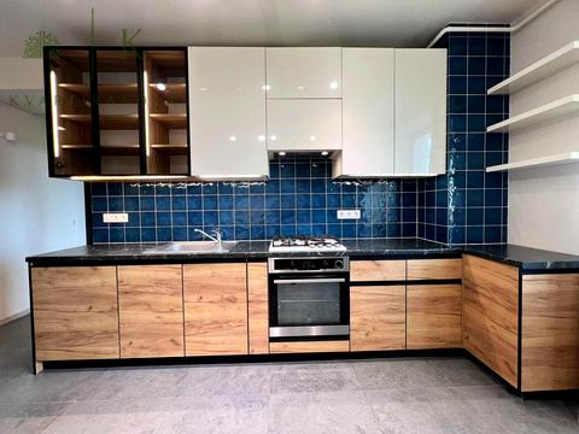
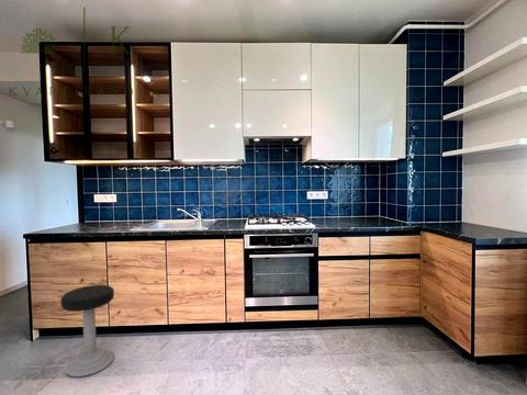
+ stool (89, 327)
